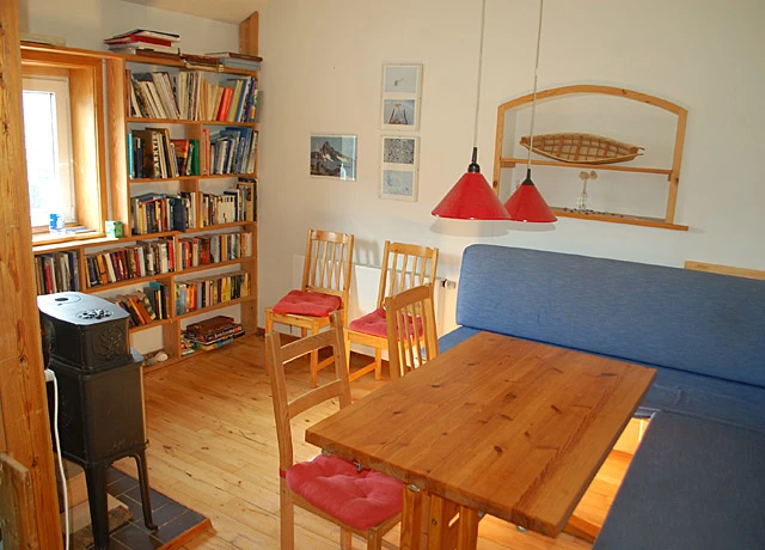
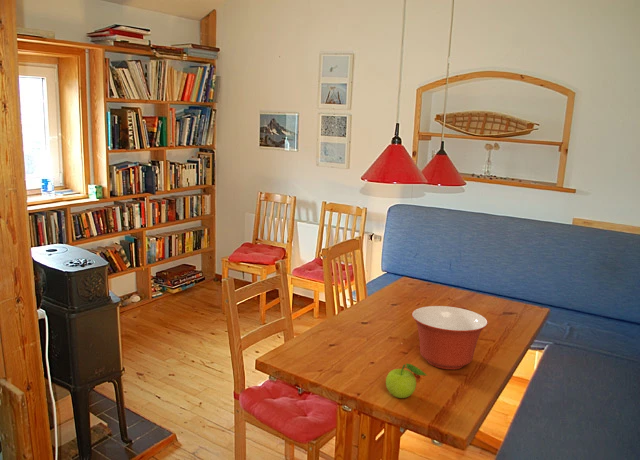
+ mixing bowl (447, 339)
+ fruit (406, 380)
